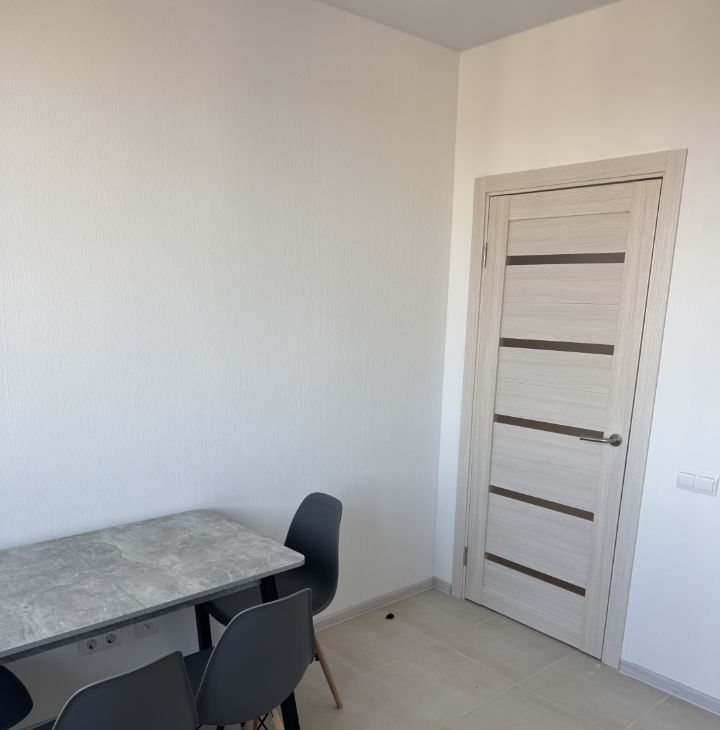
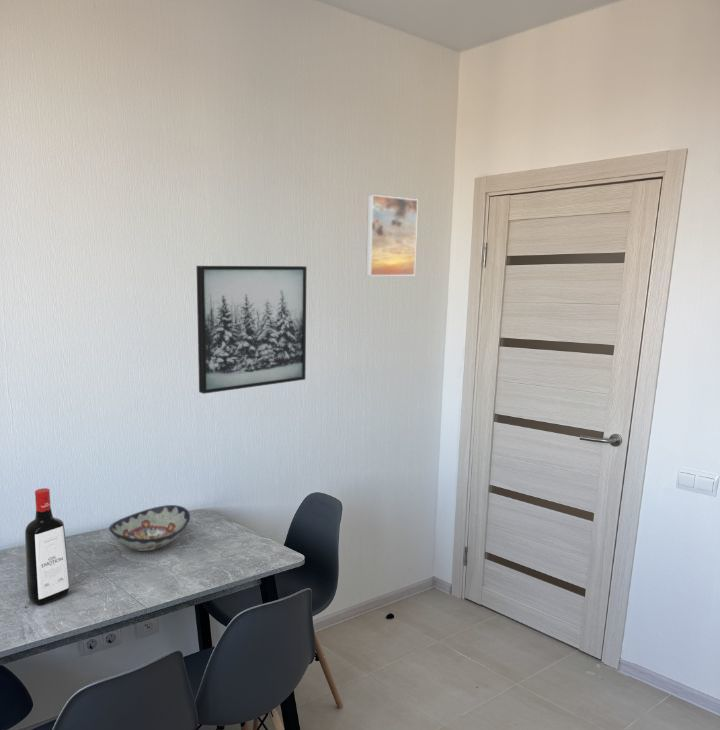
+ wall art (254, 326)
+ decorative bowl (151, 532)
+ liquor bottle (45, 544)
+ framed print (392, 236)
